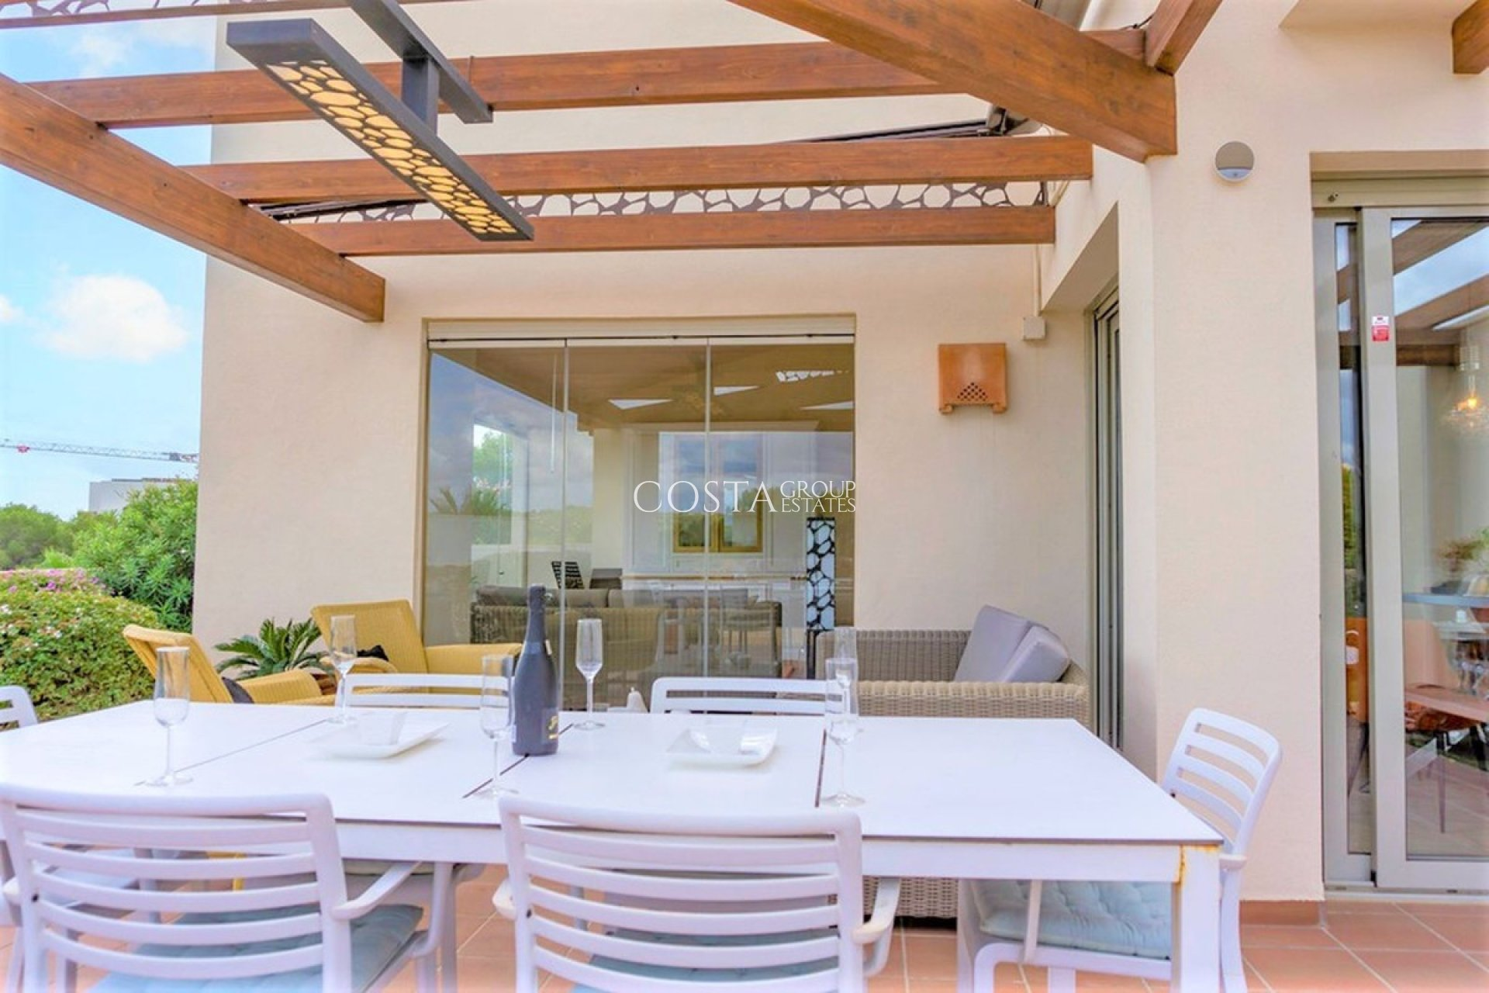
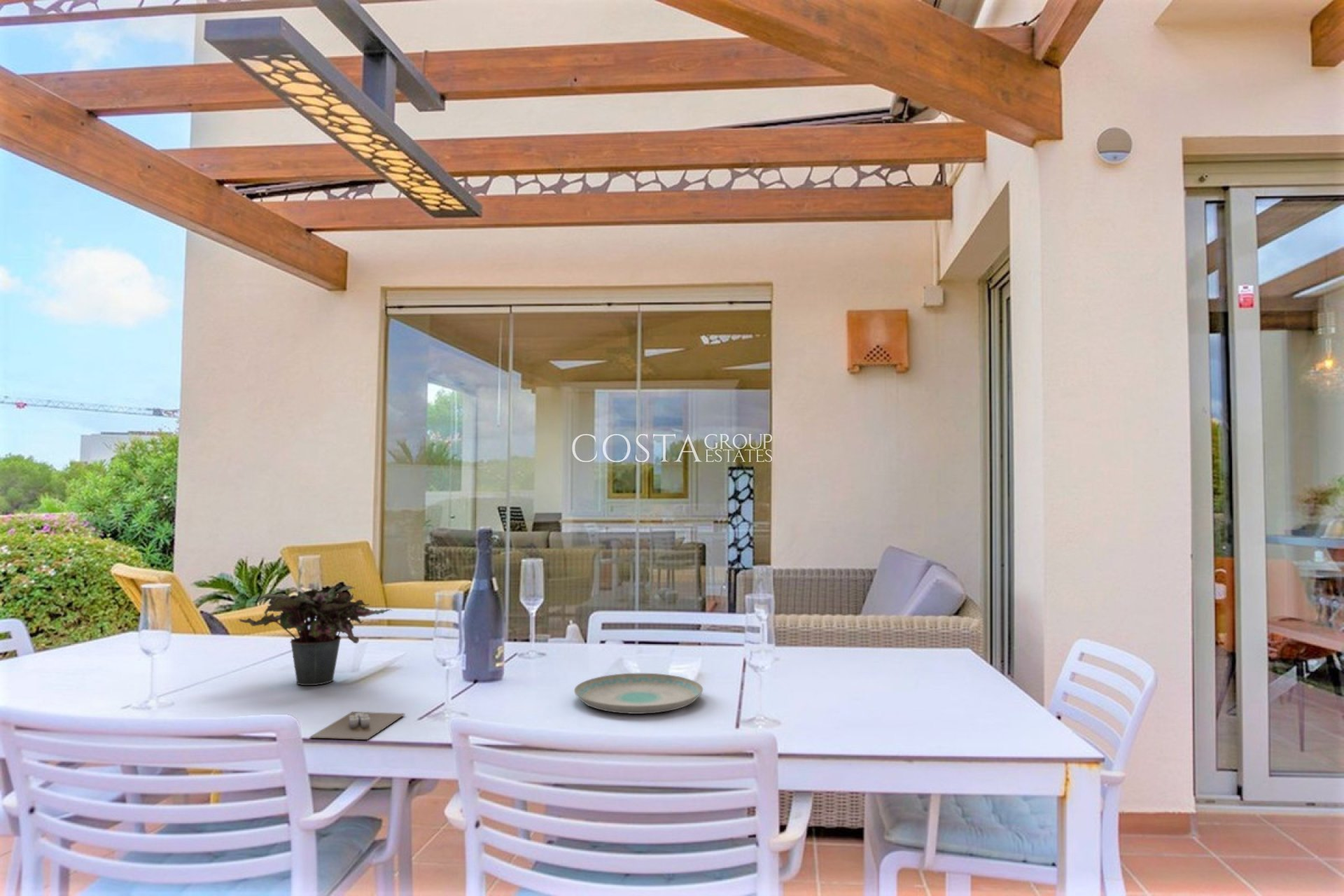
+ candle (359, 720)
+ potted plant (316, 634)
+ plate (638, 693)
